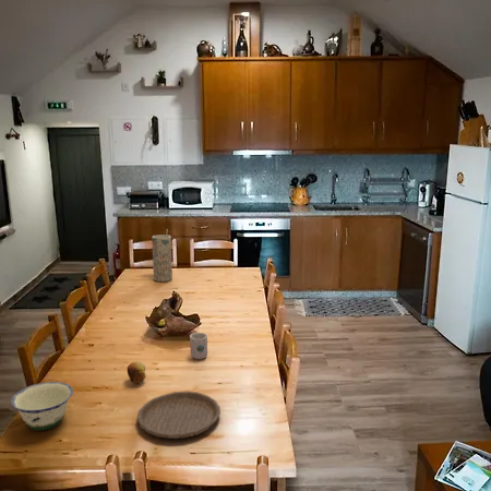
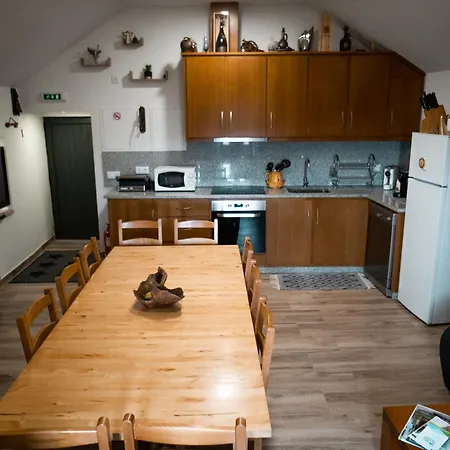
- mug (197, 342)
- plate (179, 414)
- bowl (43, 408)
- fruit (136, 371)
- vase (161, 258)
